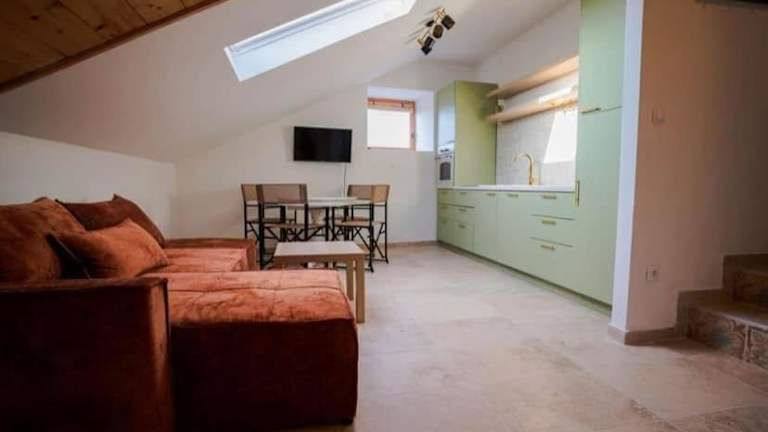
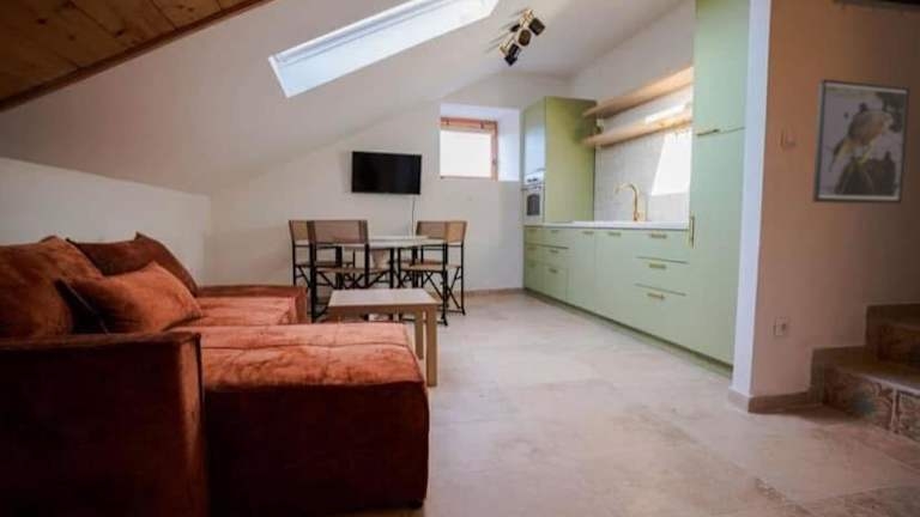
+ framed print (861, 144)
